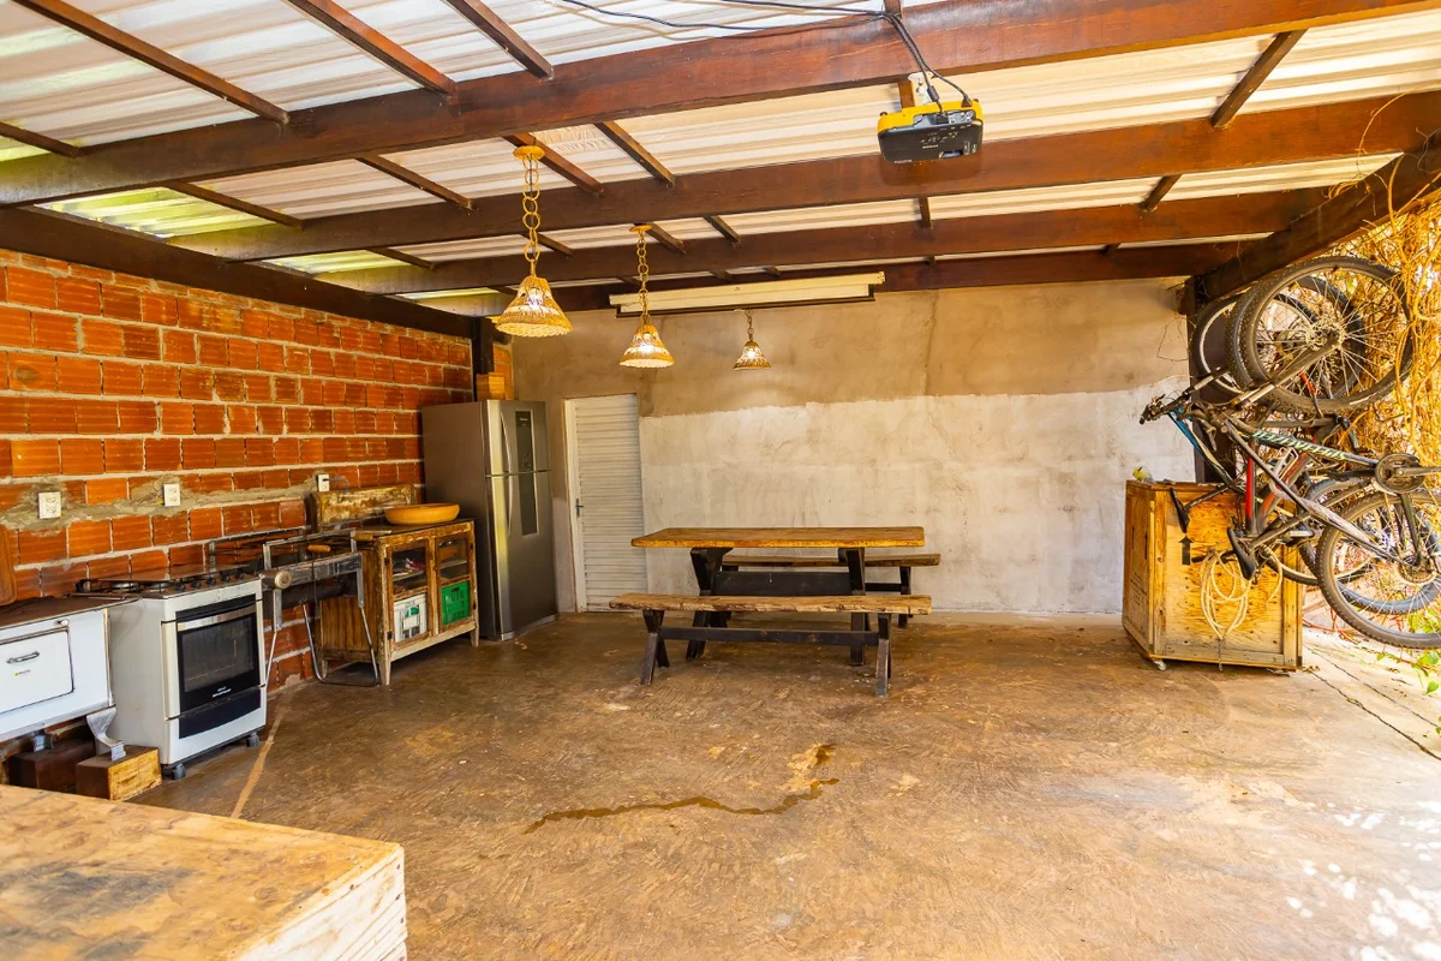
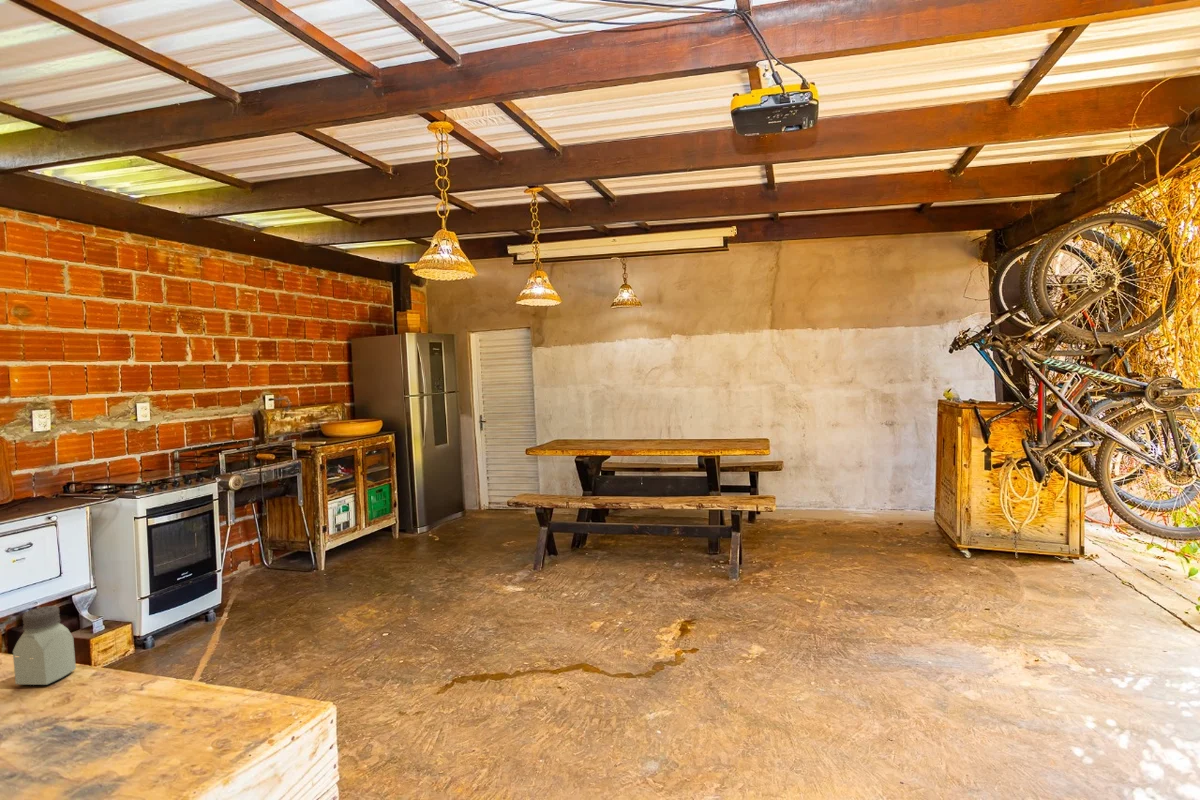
+ saltshaker (43, 644)
